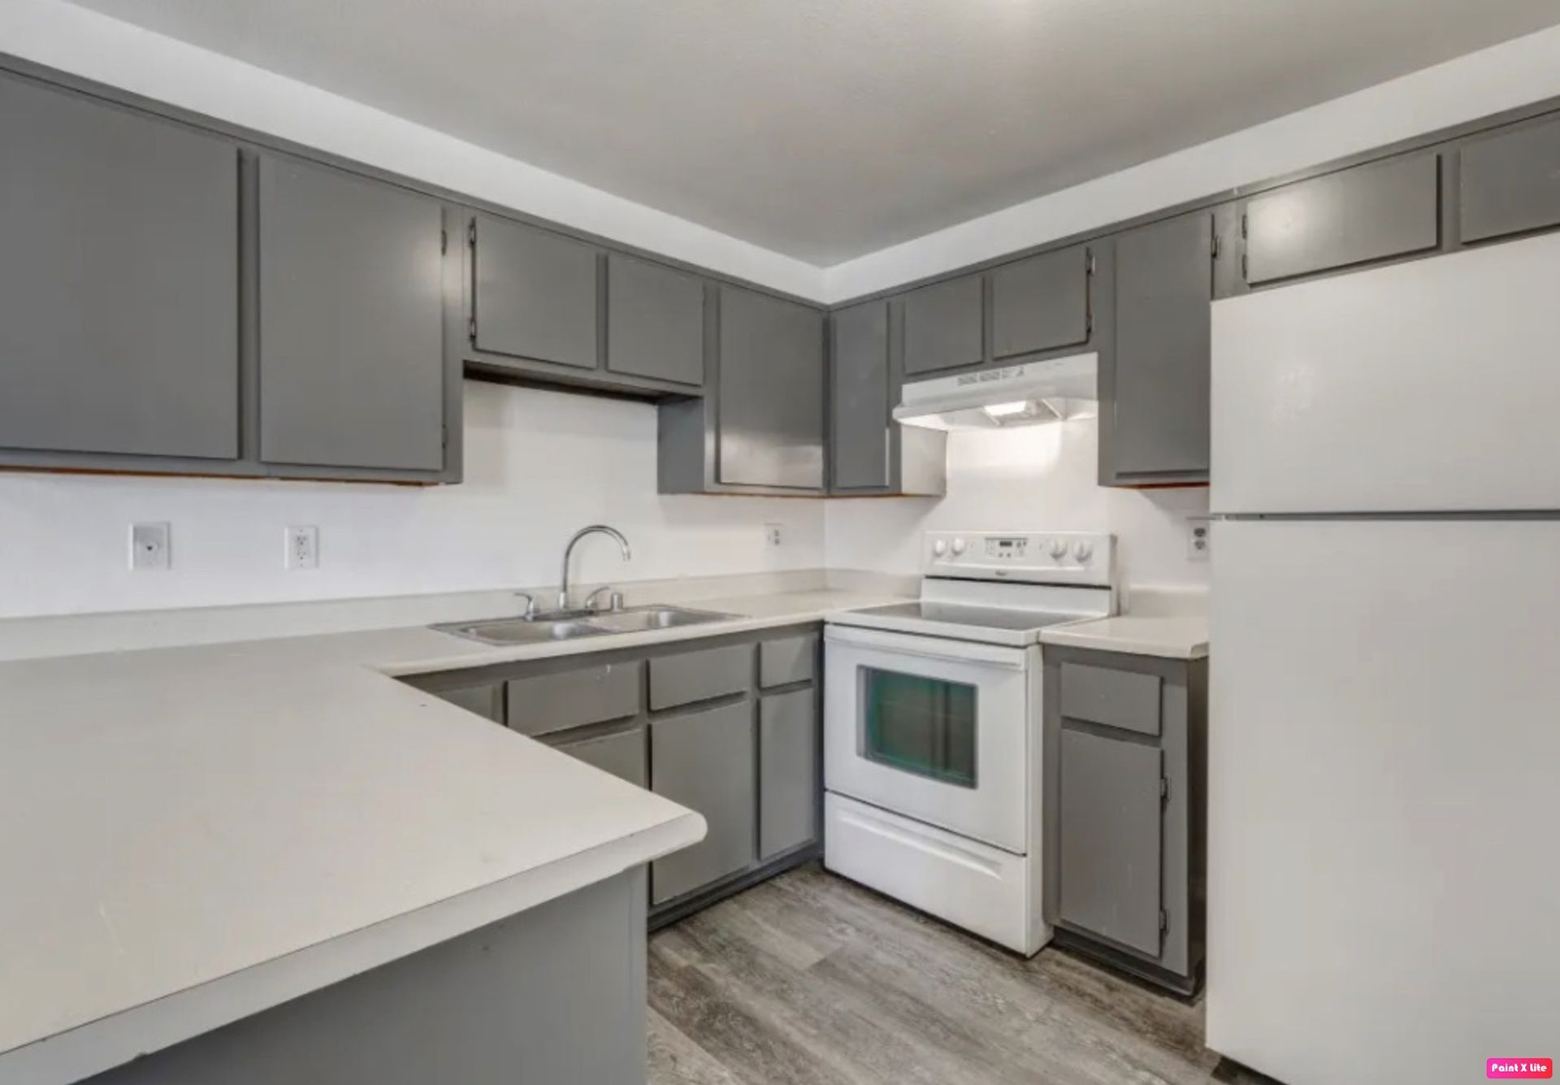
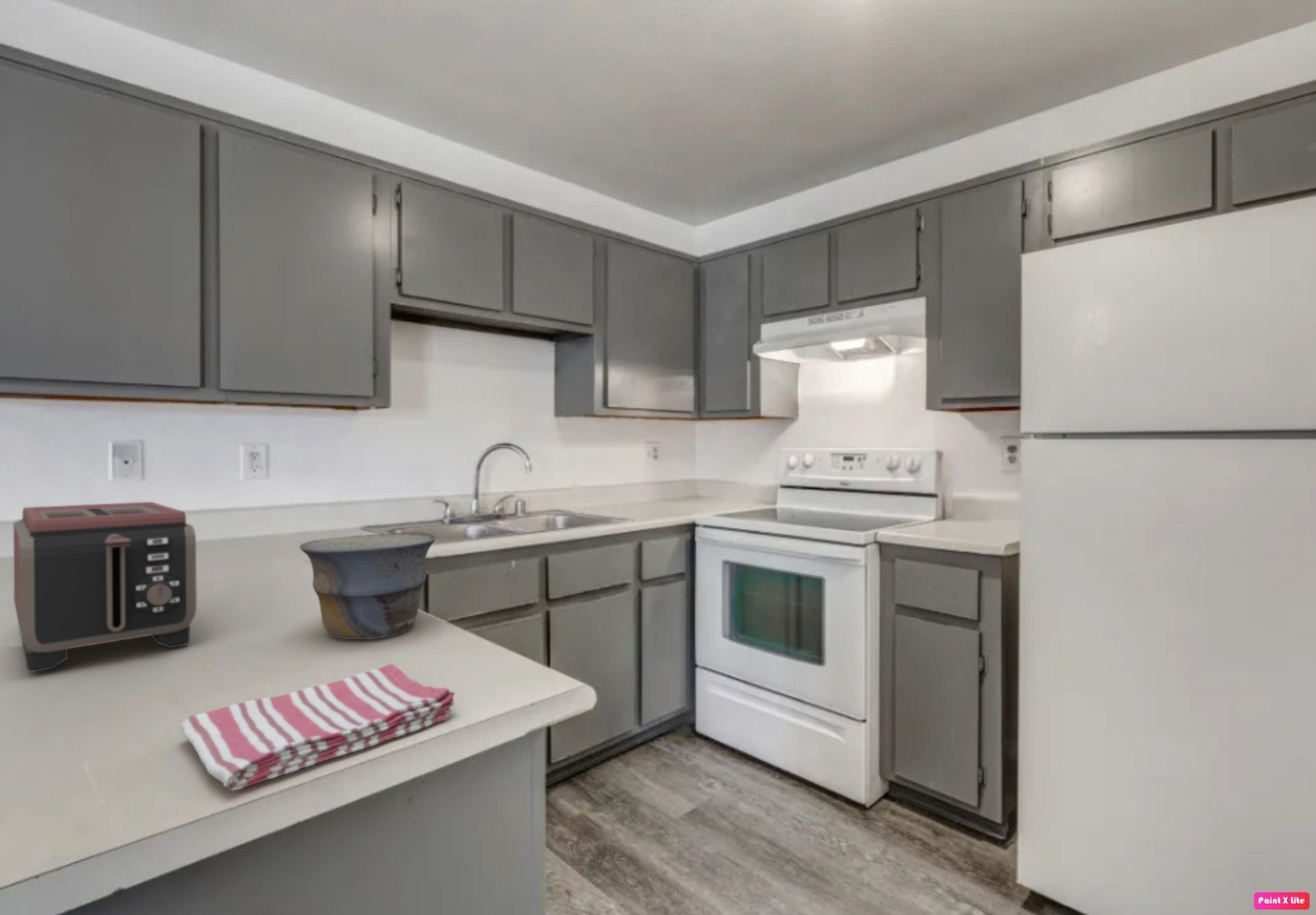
+ dish towel (323, 712)
+ bowl (371, 584)
+ toaster (103, 576)
